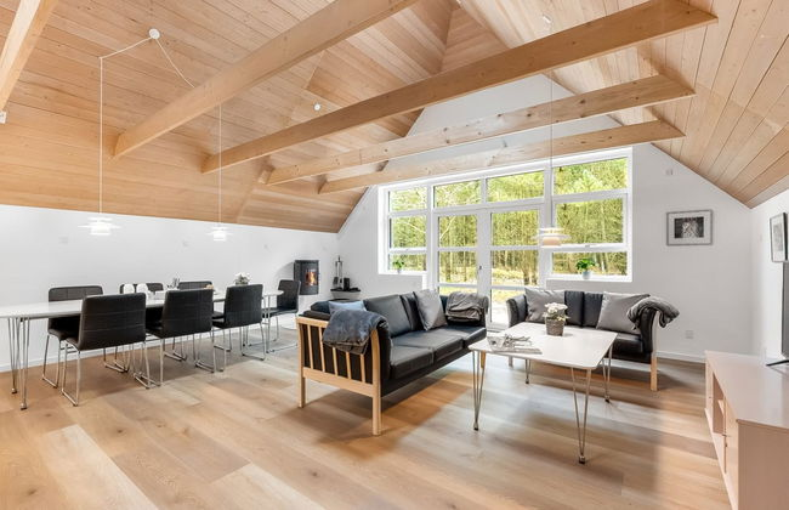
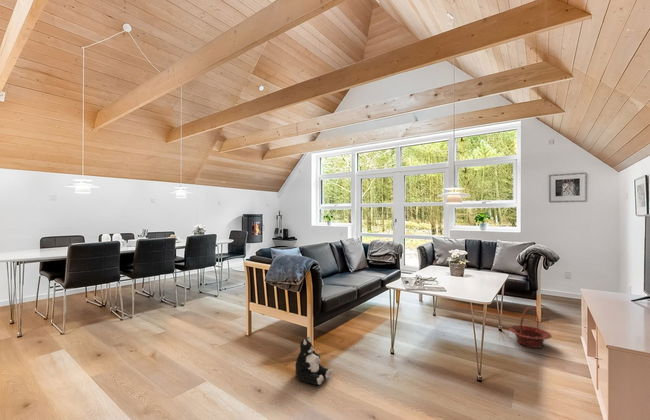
+ basket (529, 326)
+ plush toy (311, 359)
